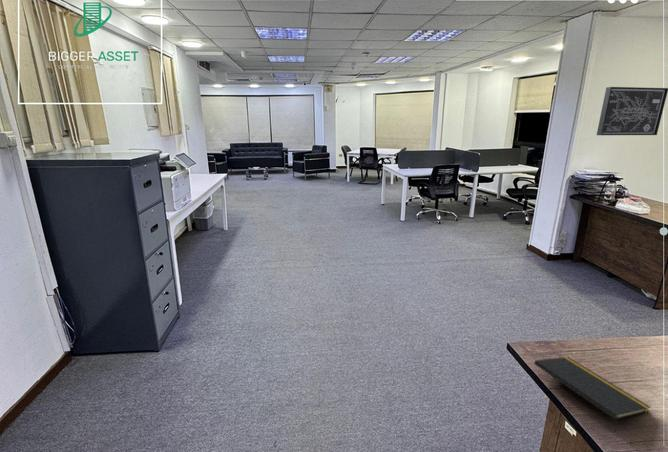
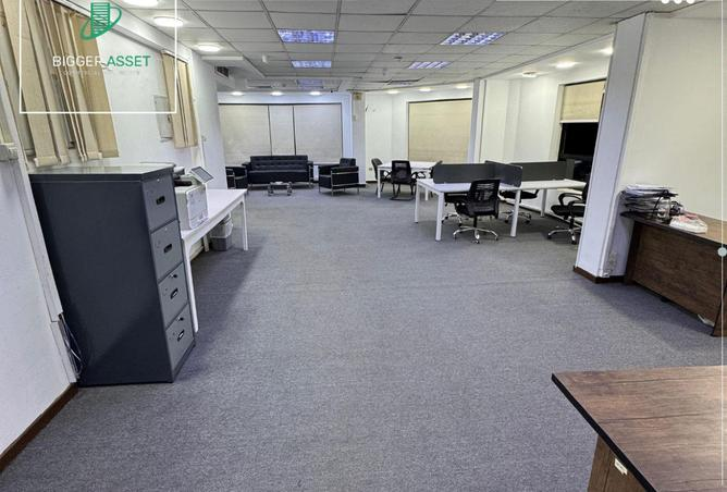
- notepad (588, 384)
- wall art (632, 111)
